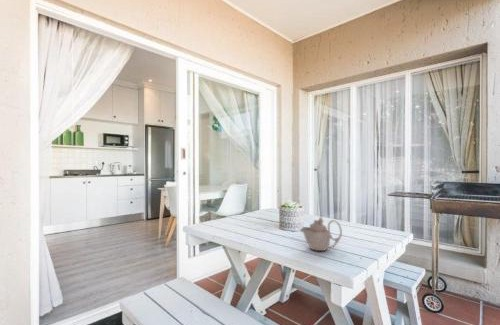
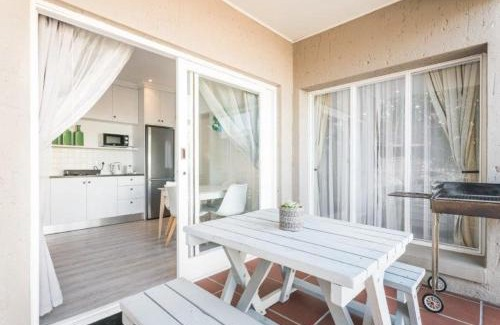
- teapot (320, 233)
